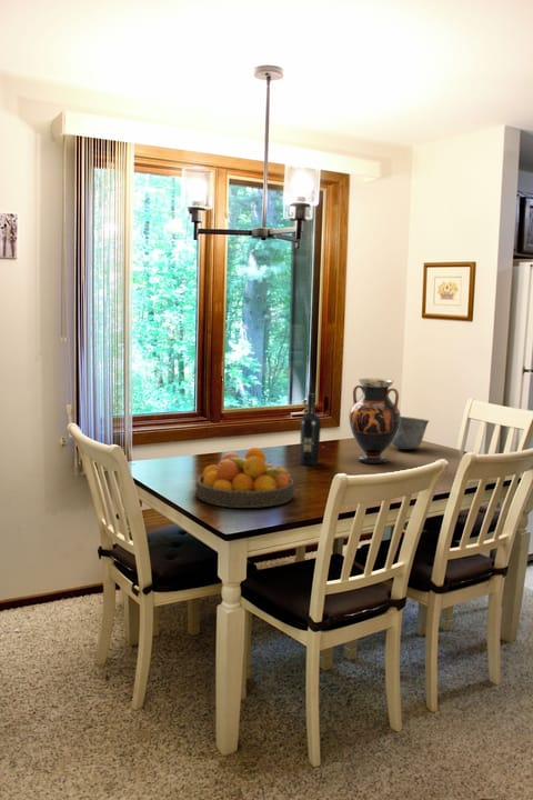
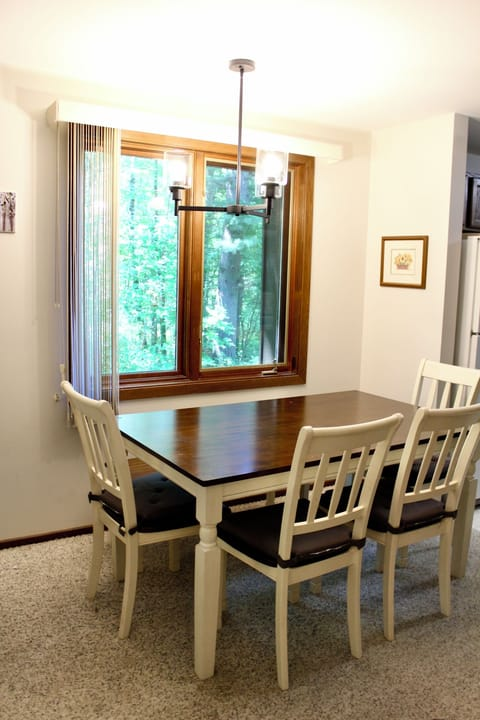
- fruit bowl (244, 473)
- wine bottle (310, 429)
- cup (409, 431)
- vase (374, 420)
